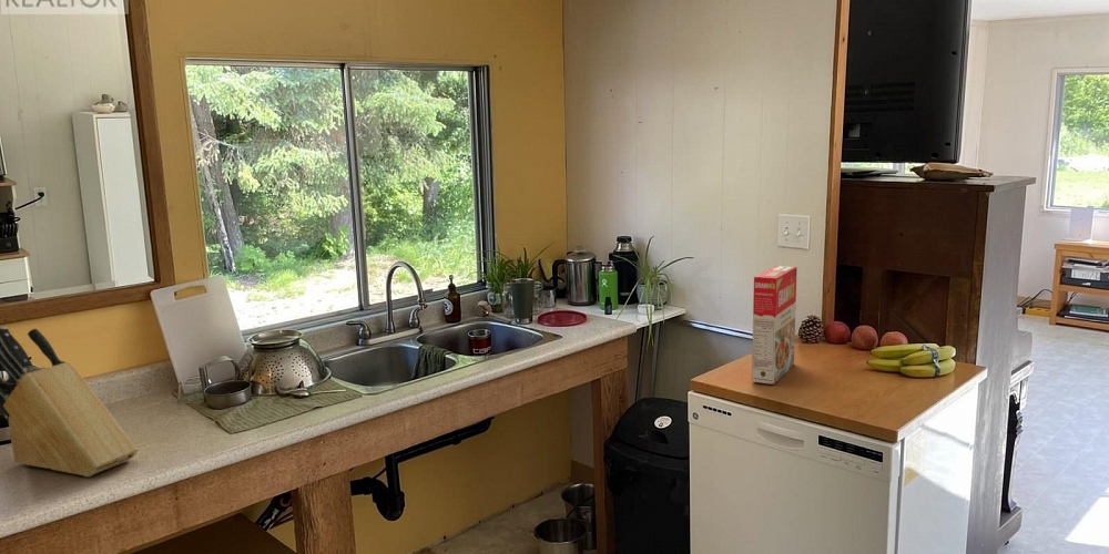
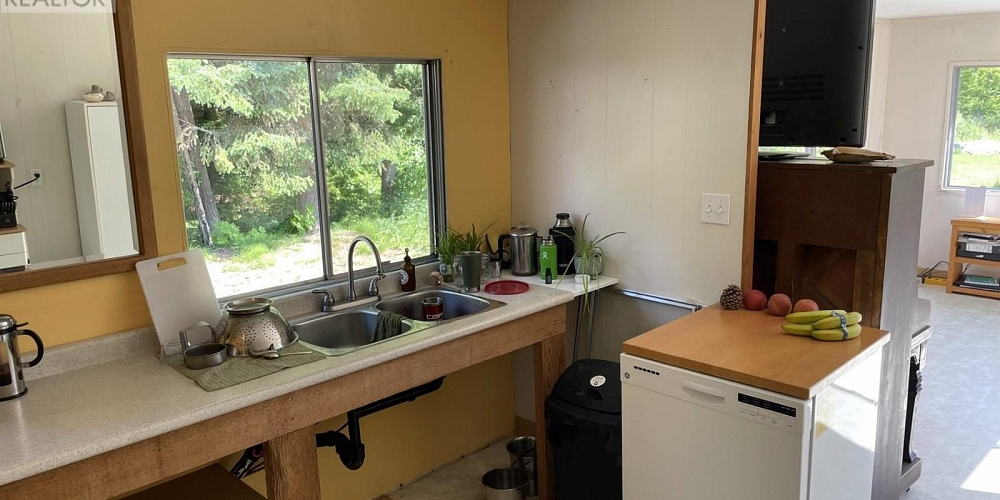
- knife block (54, 394)
- cereal box (774, 322)
